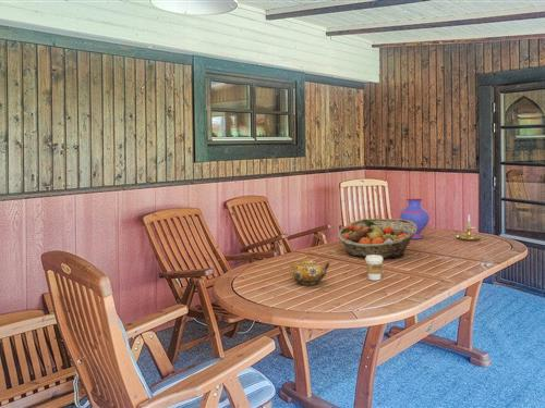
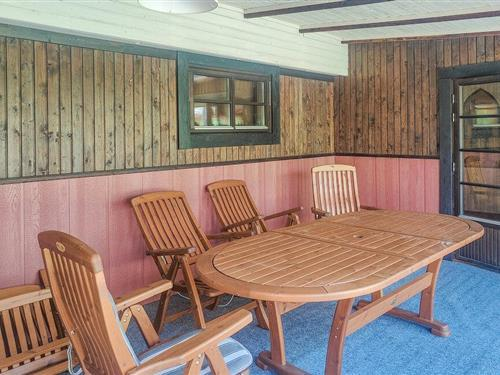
- coffee cup (374, 267)
- teapot (308, 270)
- vase (414, 218)
- candle holder (468, 226)
- fruit basket (376, 237)
